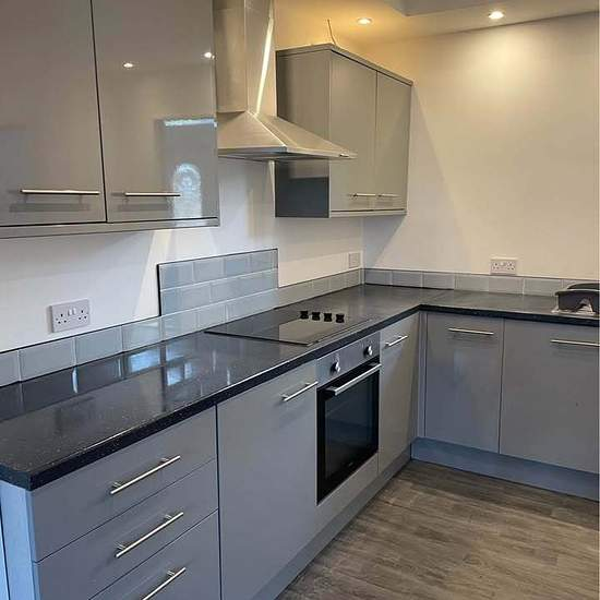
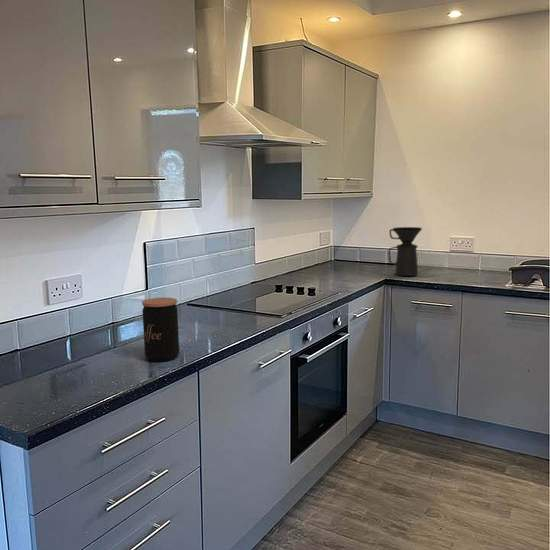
+ coffee jar (161, 329)
+ coffee maker (406, 251)
